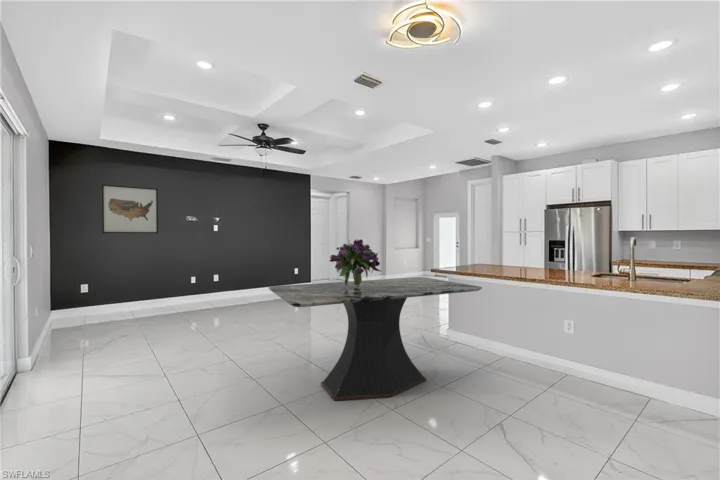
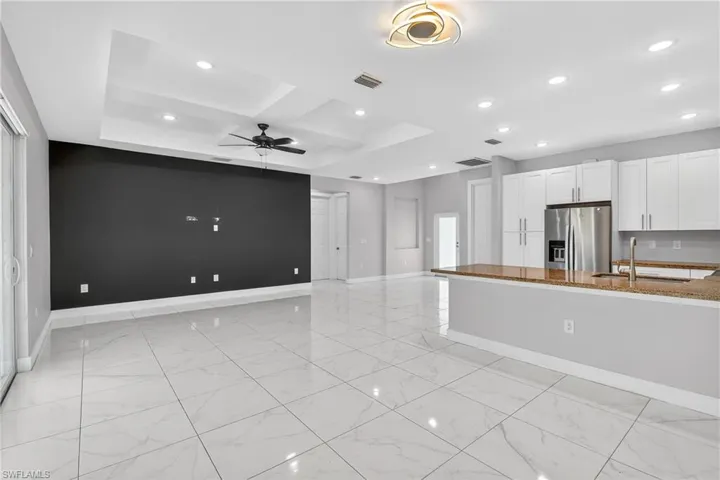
- dining table (374, 334)
- wall art (131, 210)
- bouquet (356, 262)
